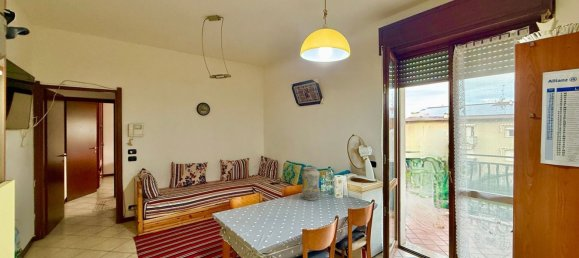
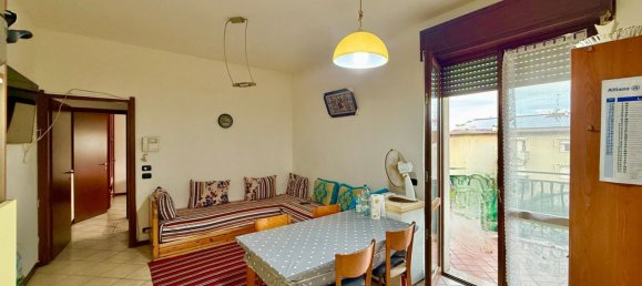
- vase (310, 183)
